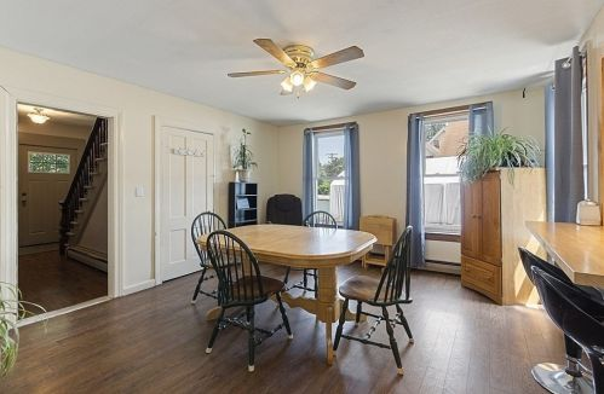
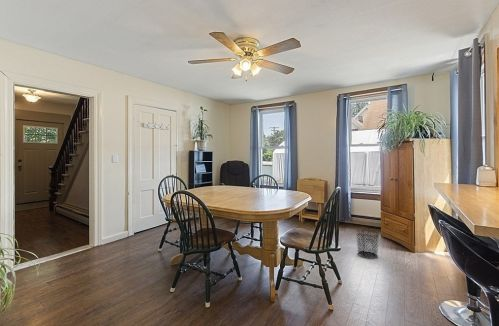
+ waste bin (366, 243)
